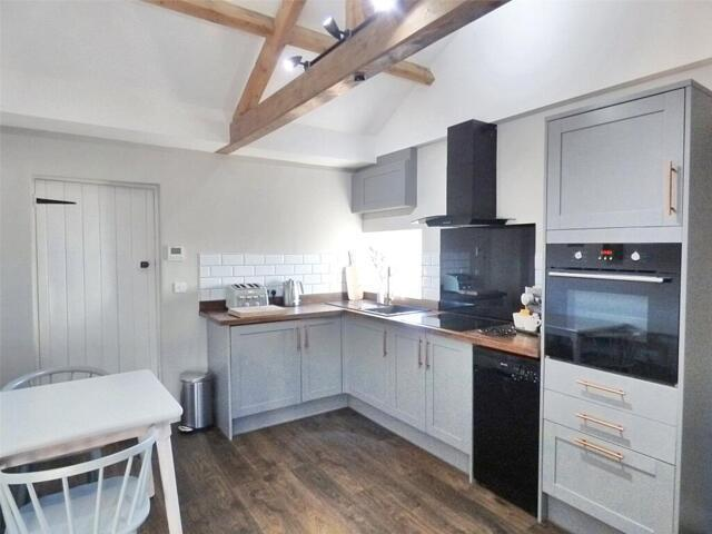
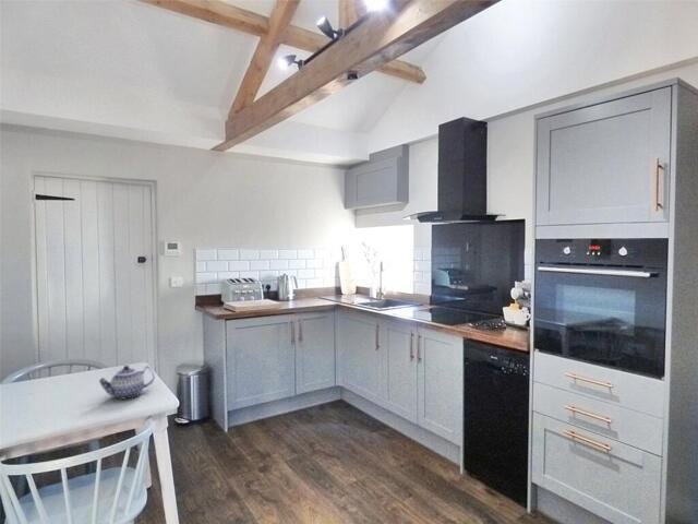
+ teapot (128, 380)
